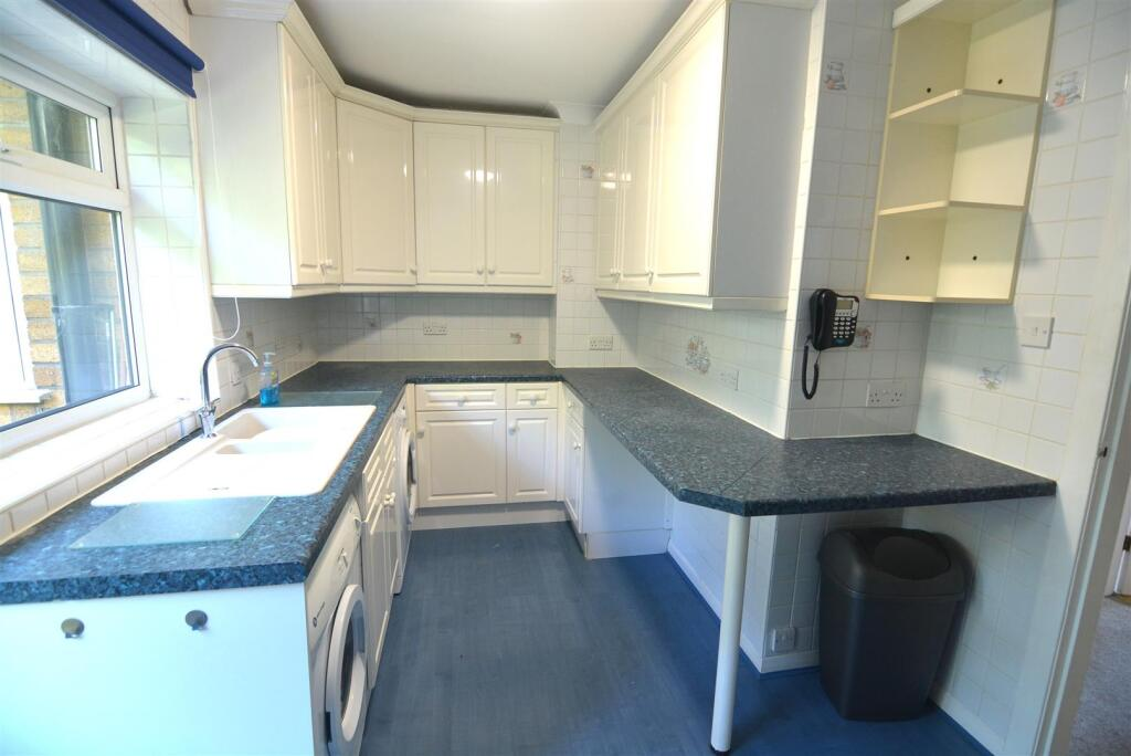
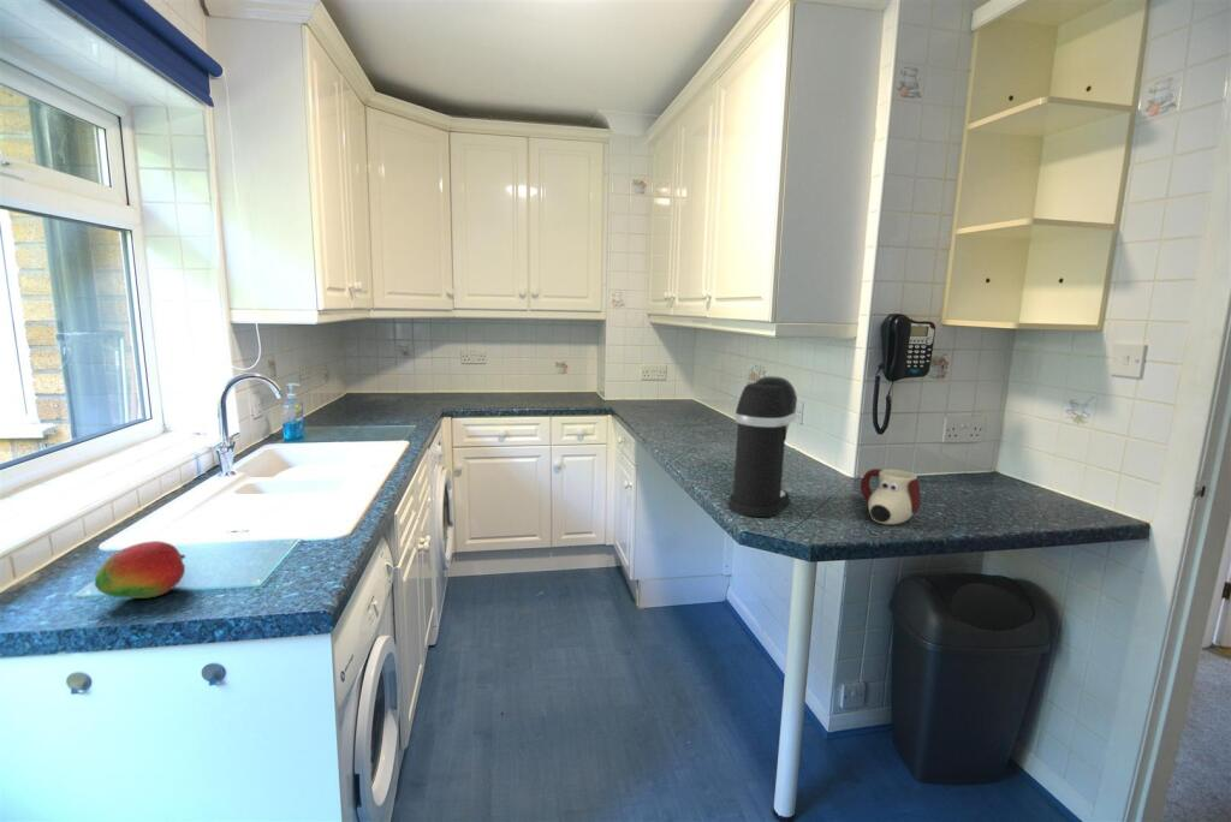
+ coffee maker (763, 441)
+ mug (884, 495)
+ fruit (142, 571)
